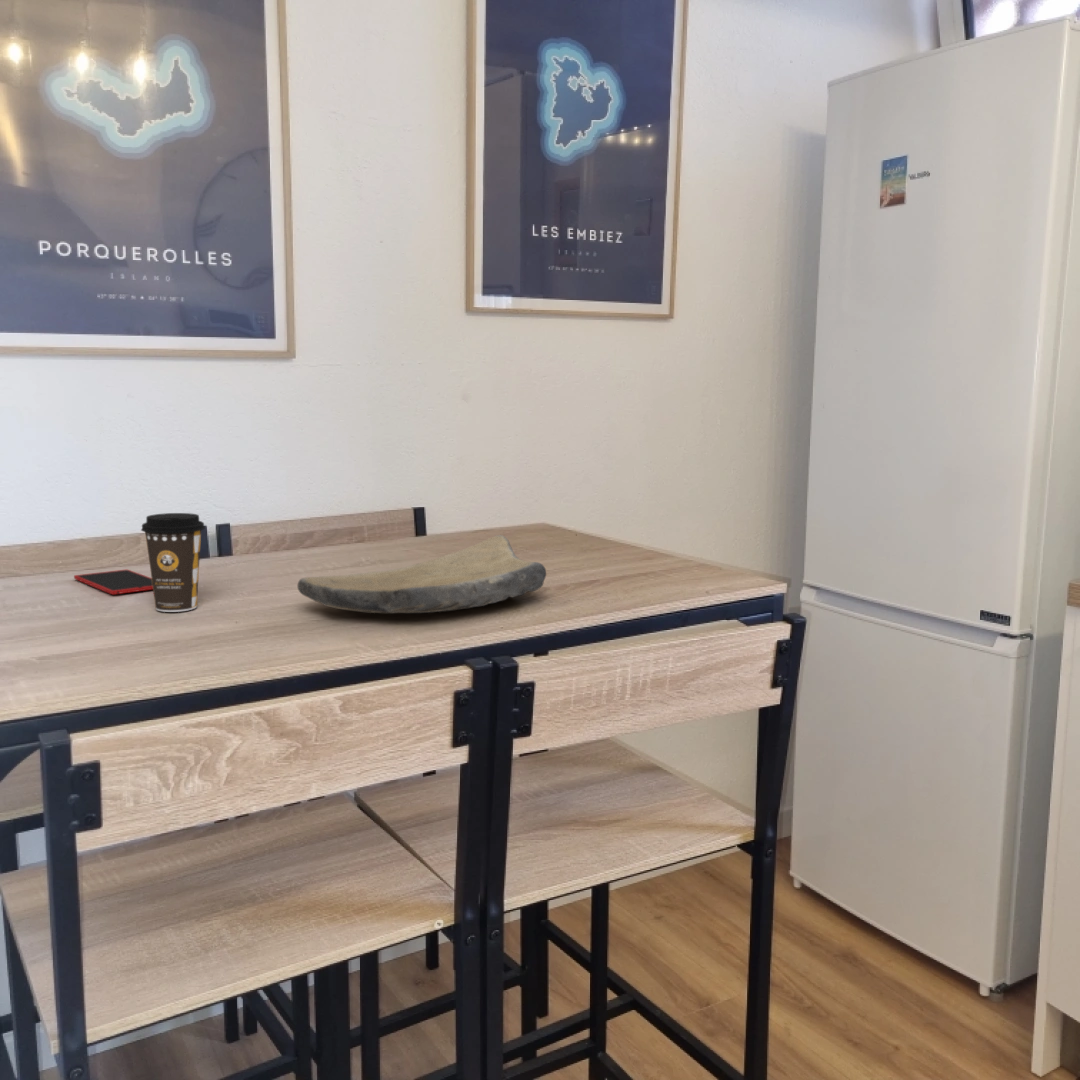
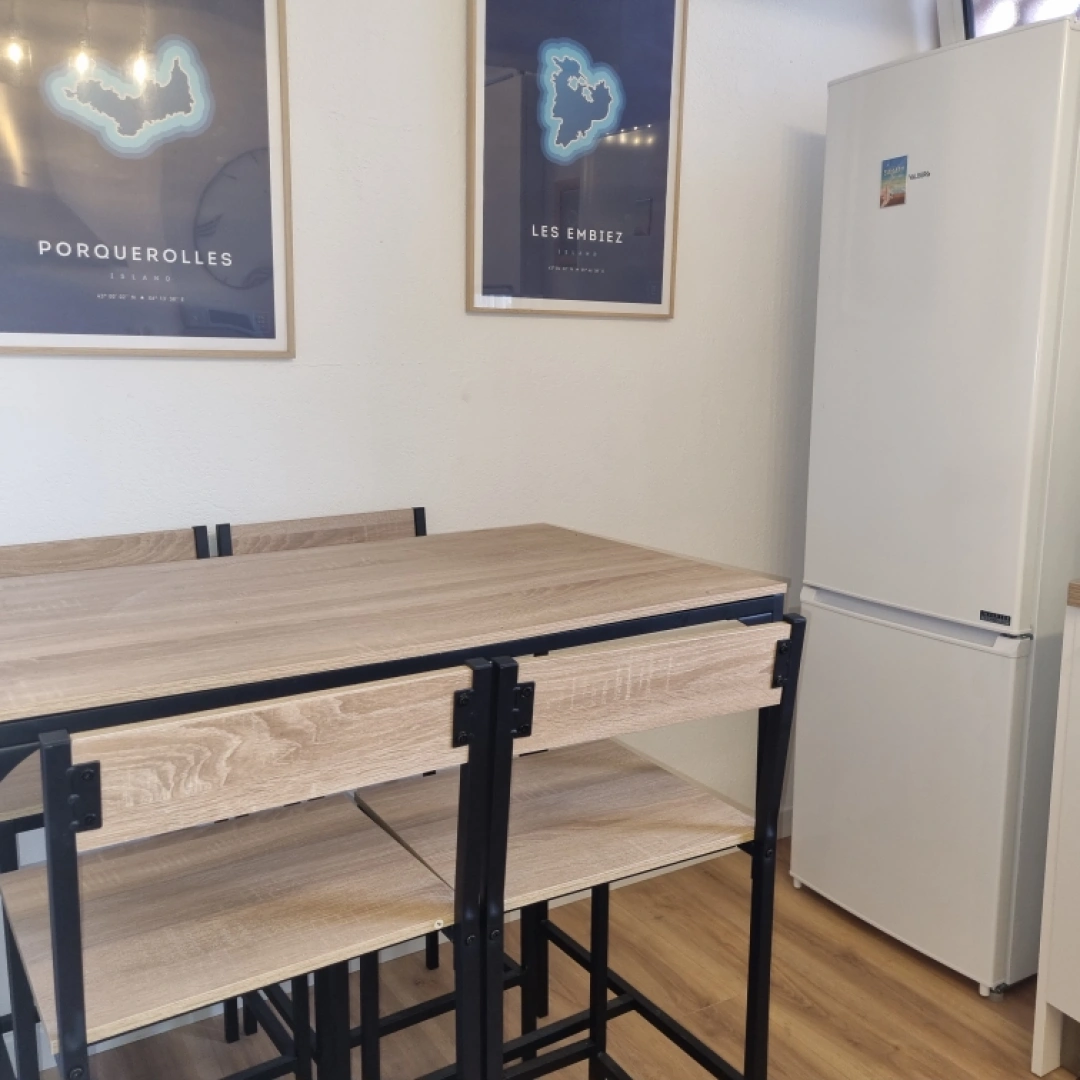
- smartphone (120, 581)
- cutting board (445, 578)
- coffee cup (174, 562)
